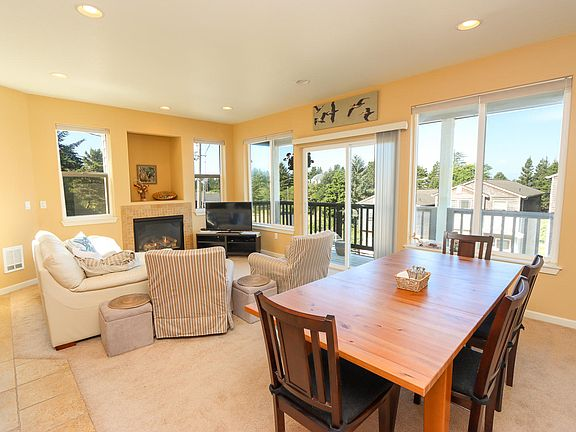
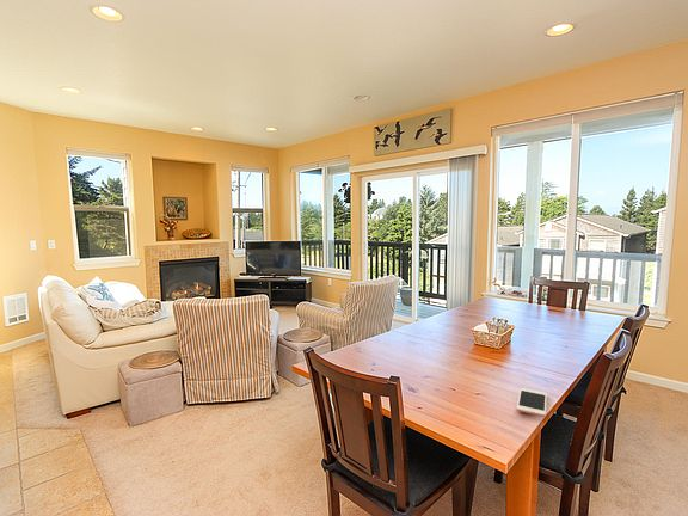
+ cell phone (532, 401)
